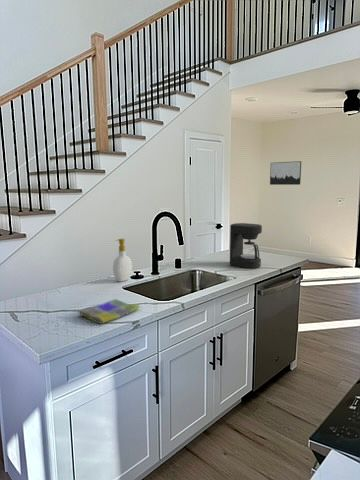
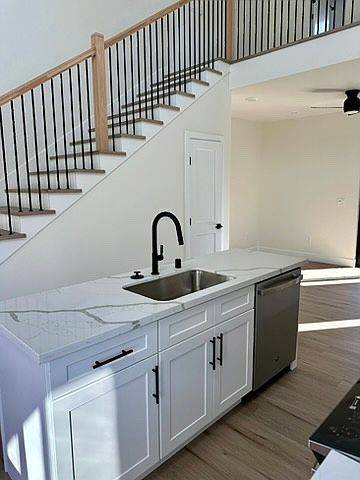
- dish towel (109, 310)
- wall art (285, 173)
- coffee maker (246, 244)
- soap bottle (121, 259)
